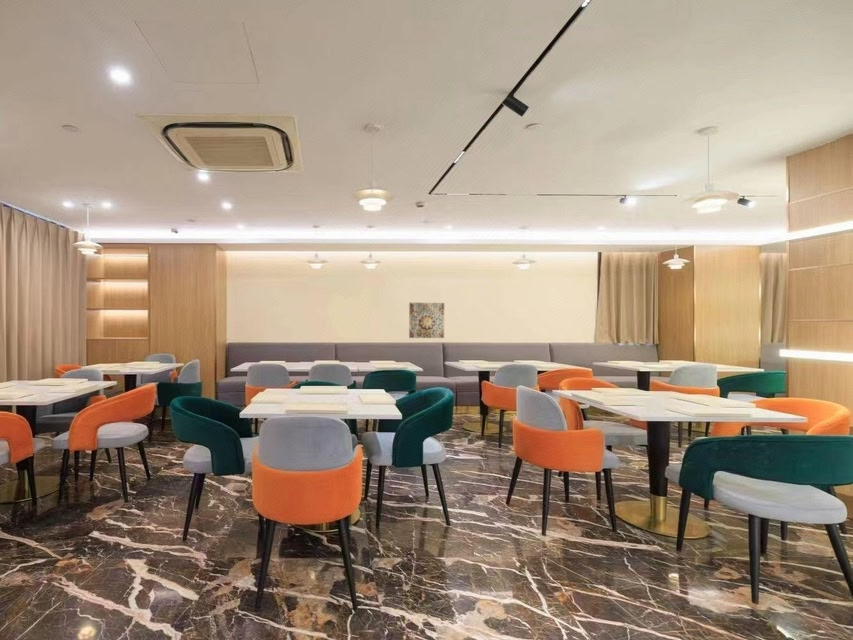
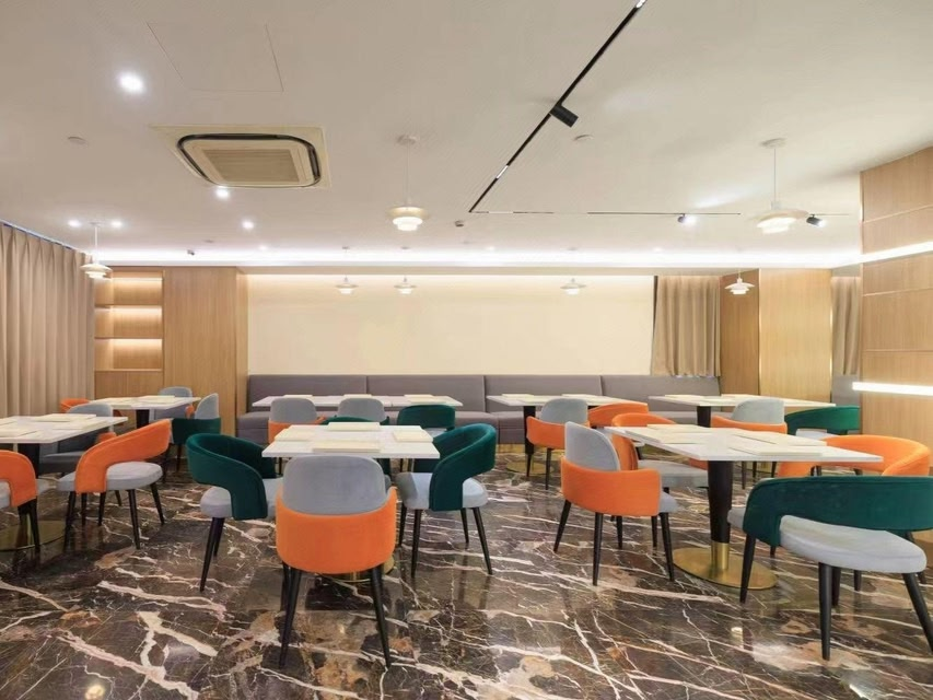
- wall art (426, 320)
